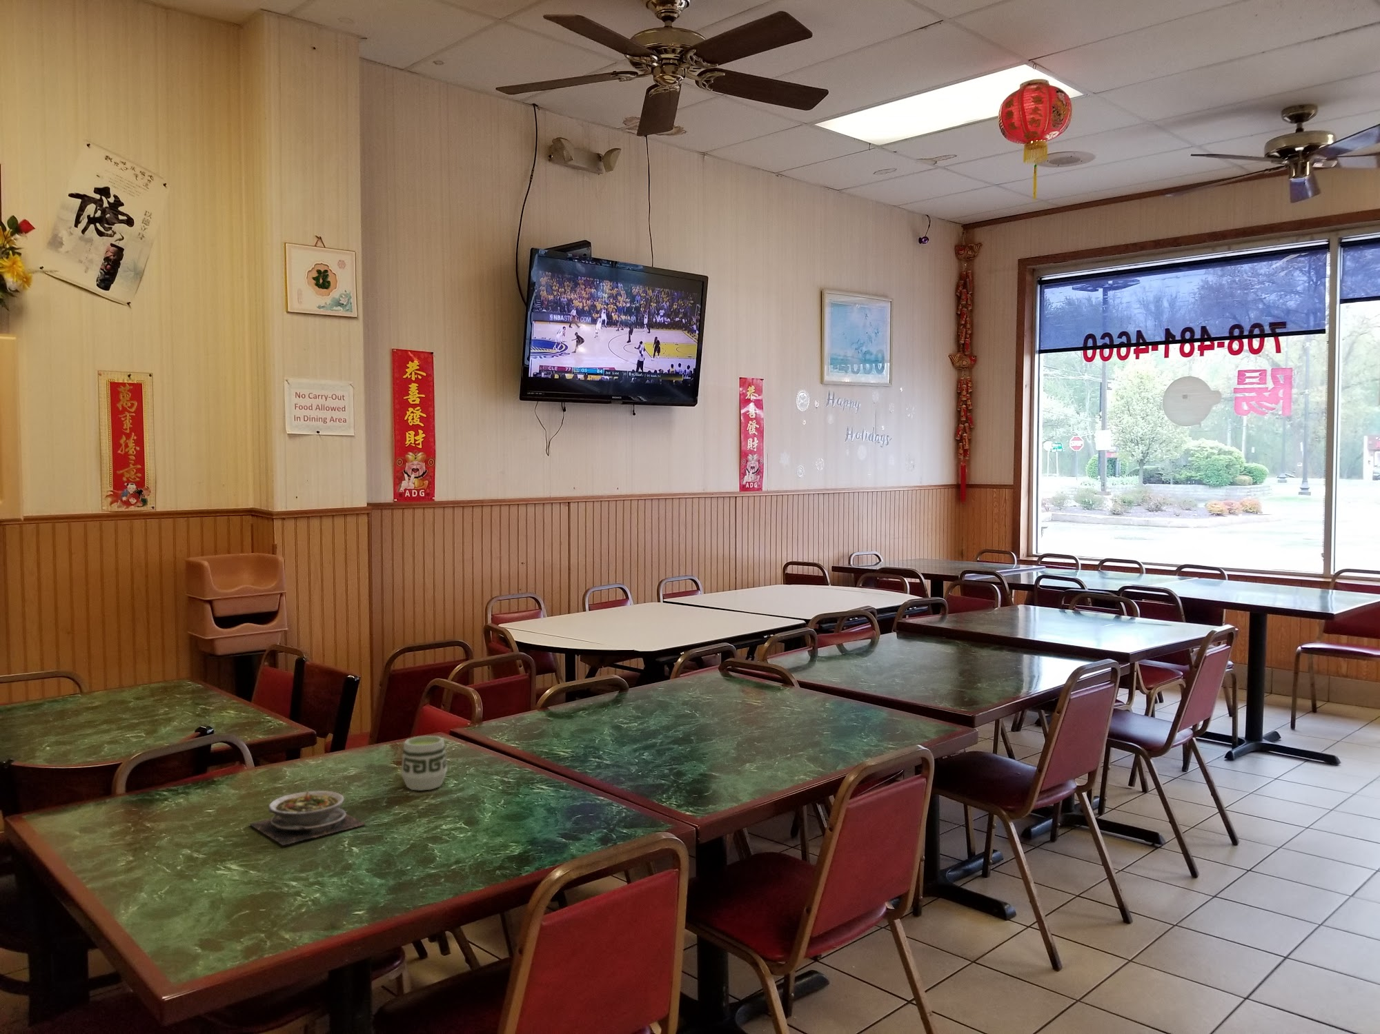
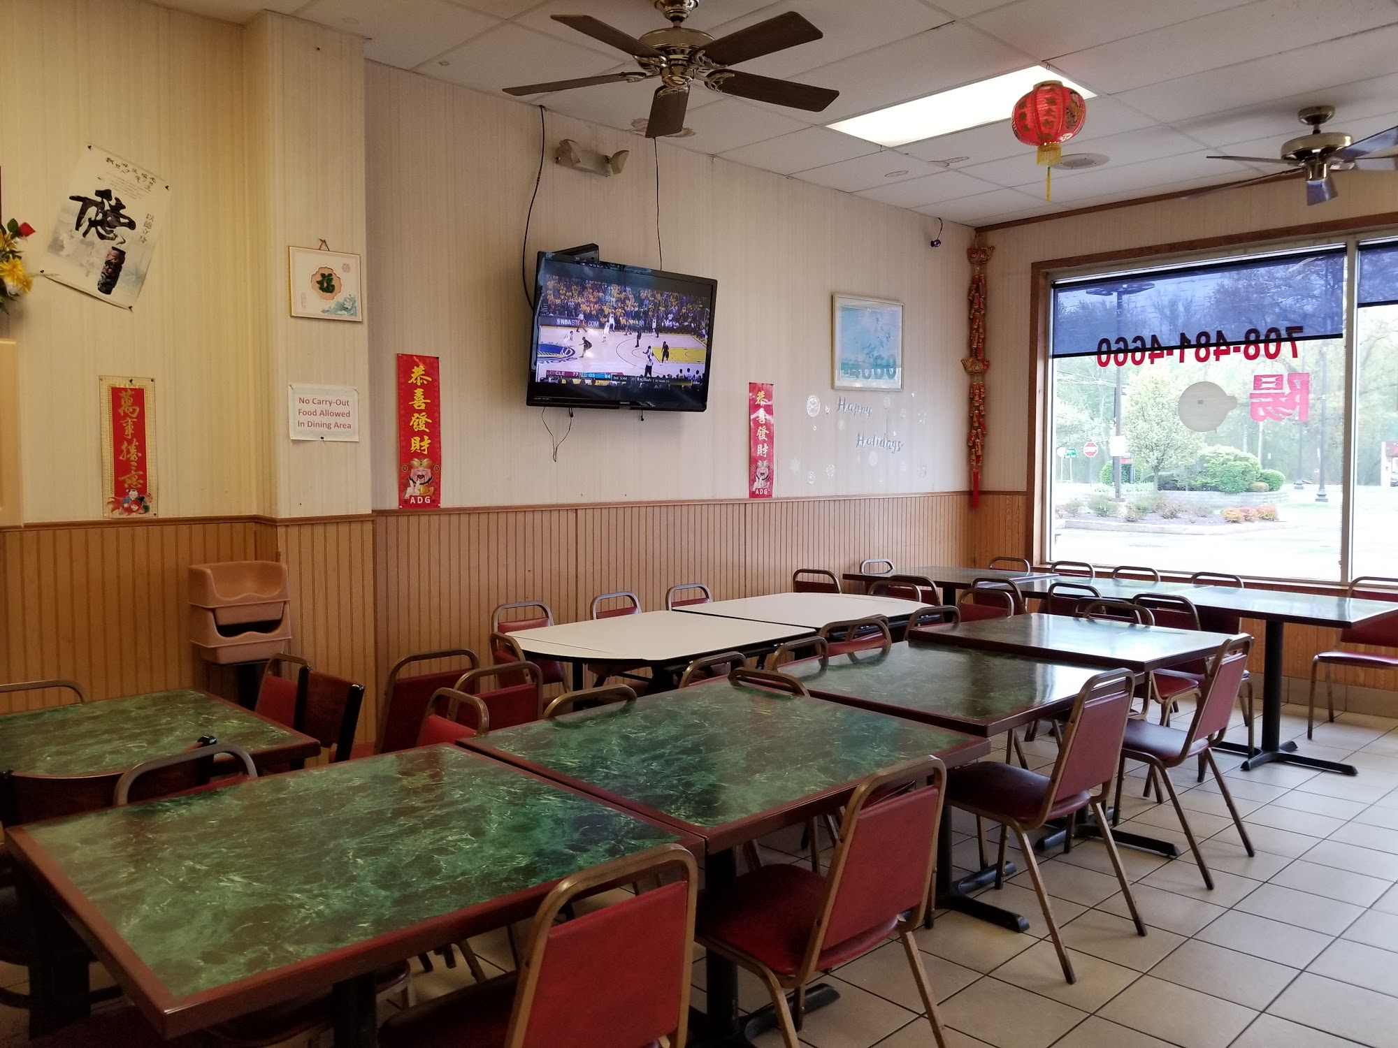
- soup bowl (308, 808)
- cup (425, 762)
